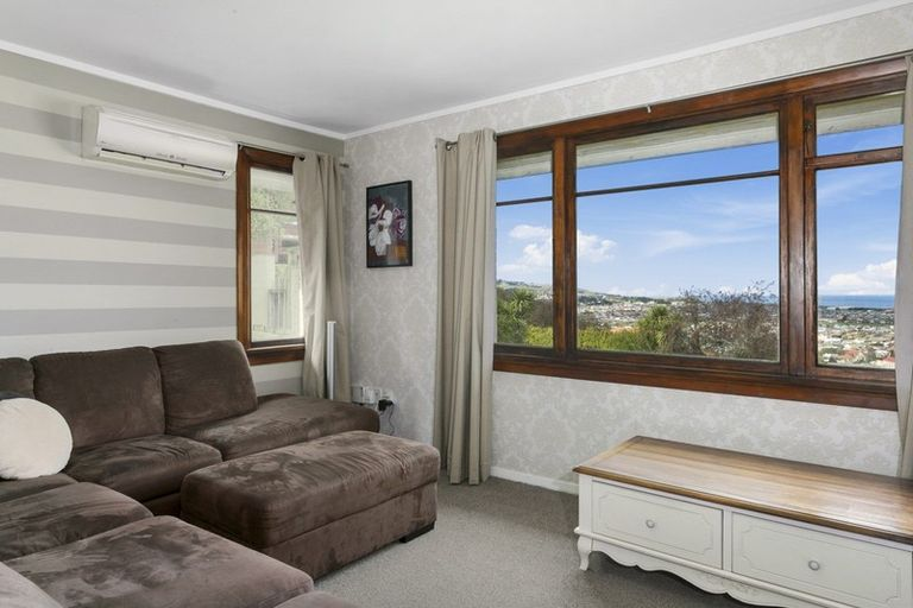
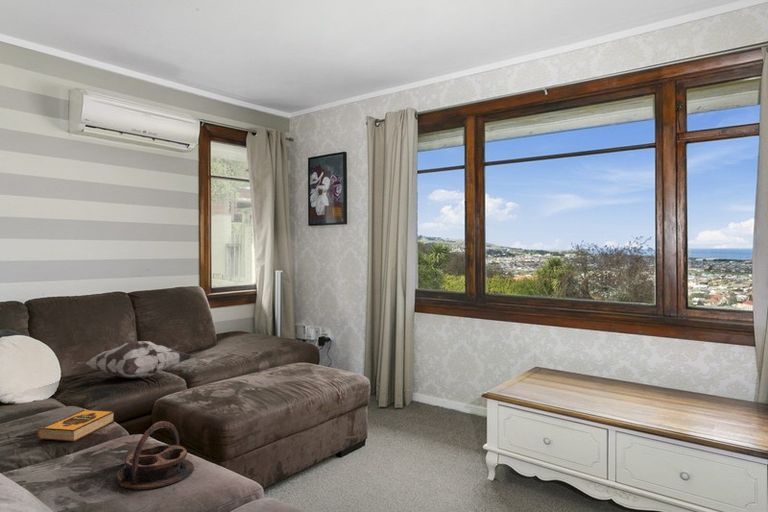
+ serving tray (156, 447)
+ decorative pillow (134, 359)
+ hardback book (77, 424)
